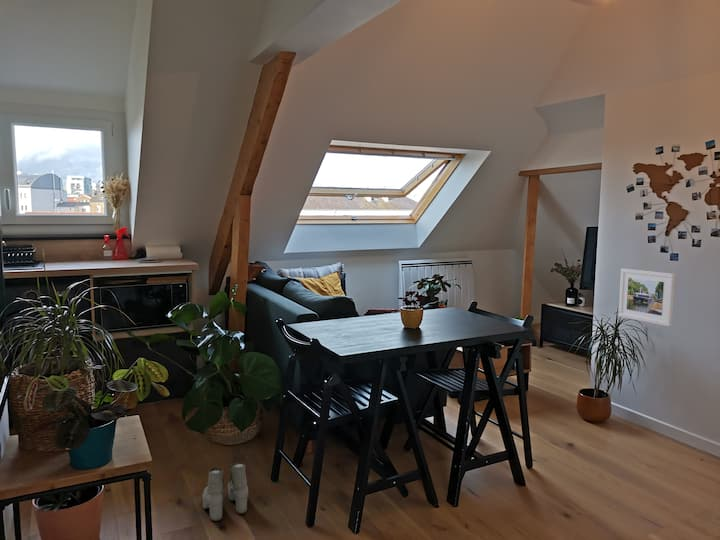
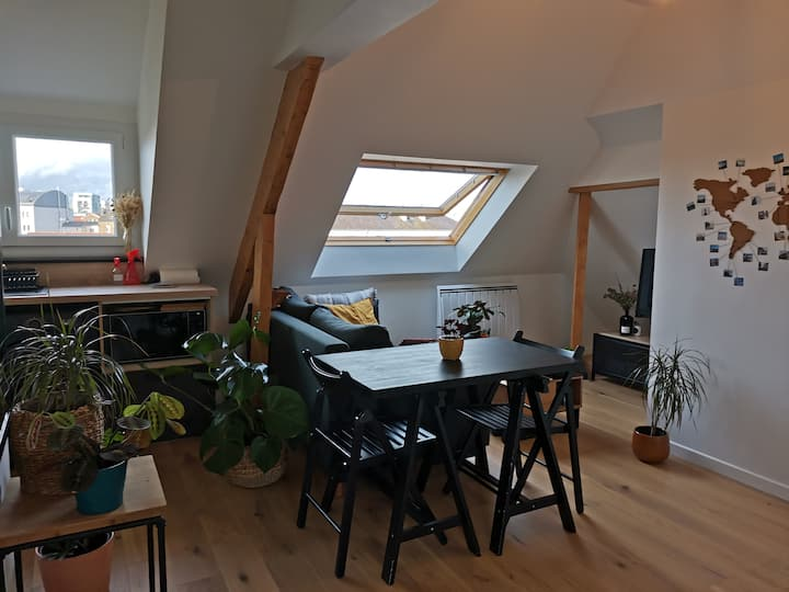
- boots (223, 483)
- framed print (645, 296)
